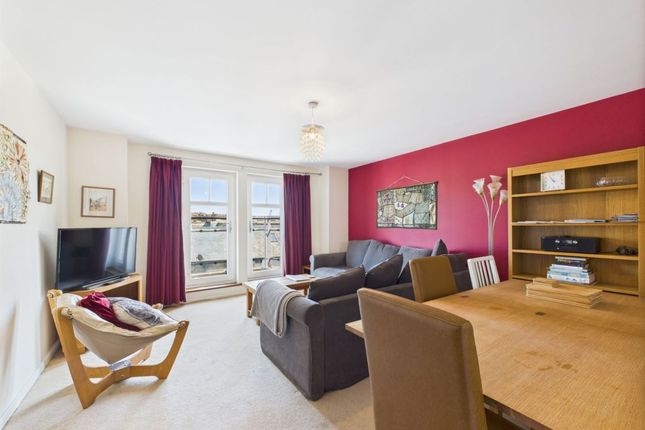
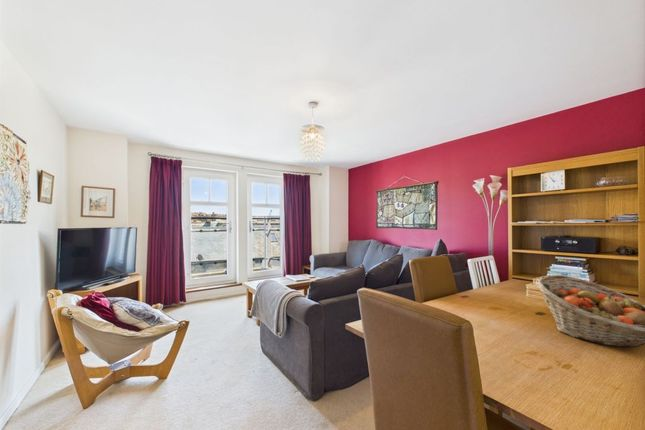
+ fruit basket (593, 307)
